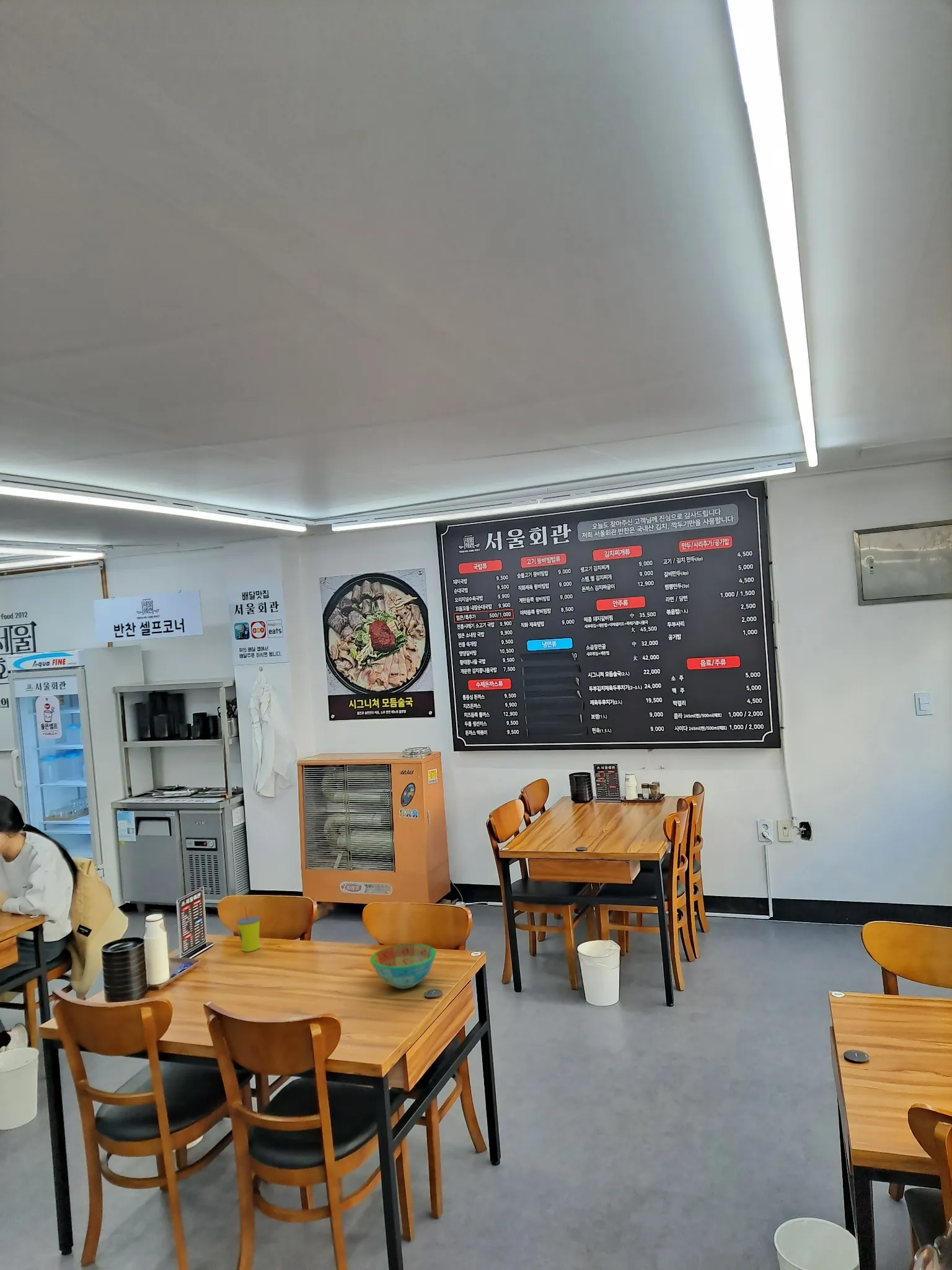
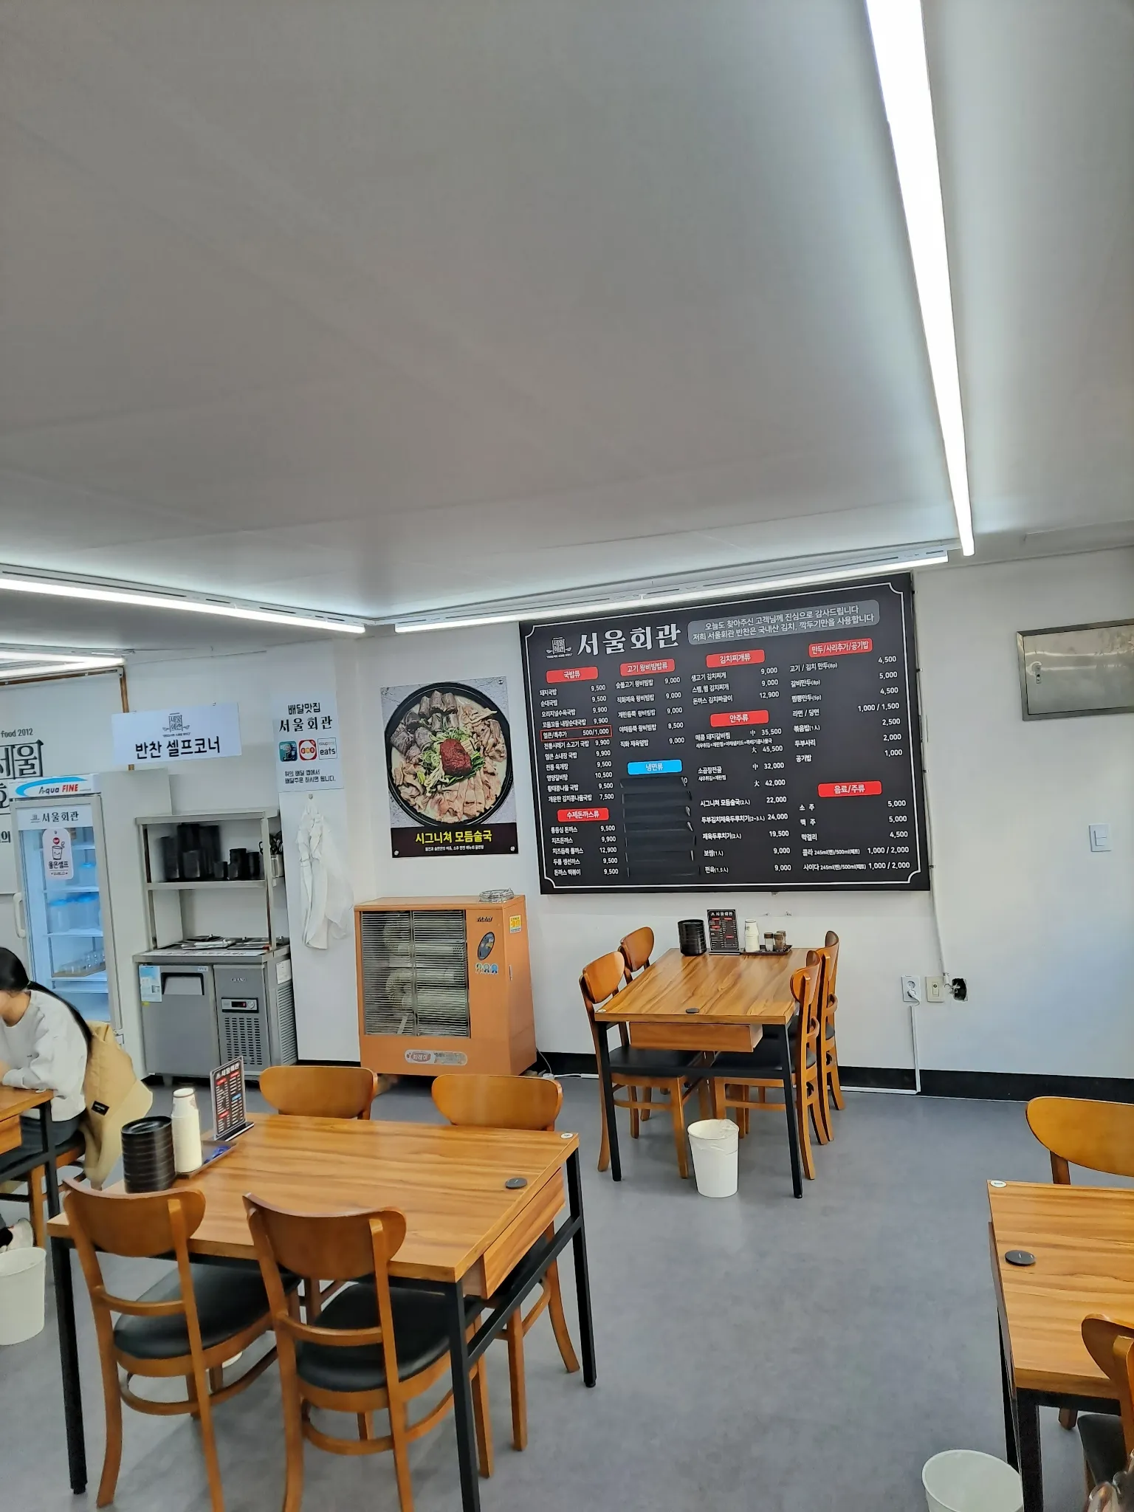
- straw (249, 928)
- bowl (404, 969)
